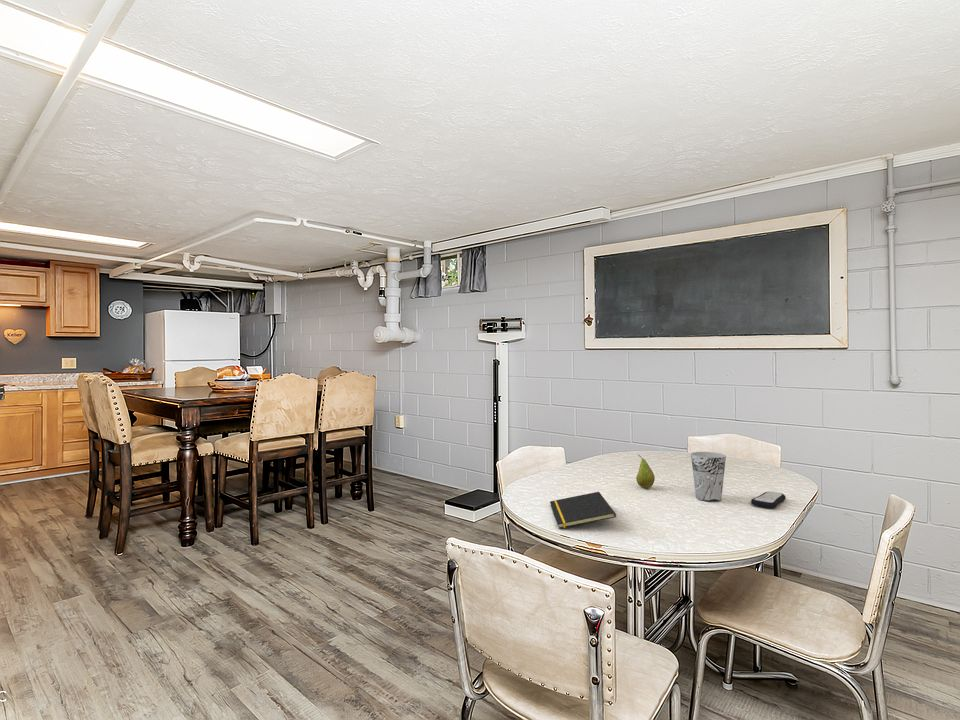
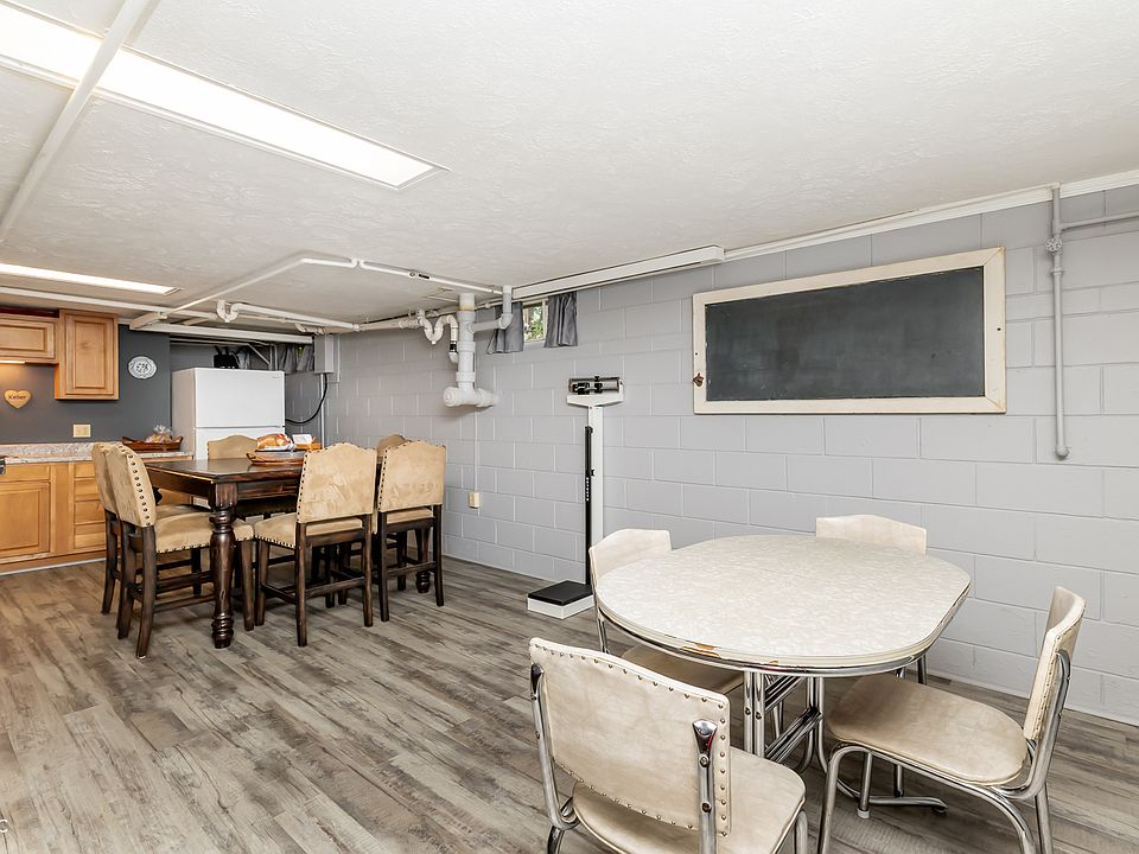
- fruit (645, 471)
- cup (708, 476)
- remote control (769, 499)
- notepad (580, 508)
